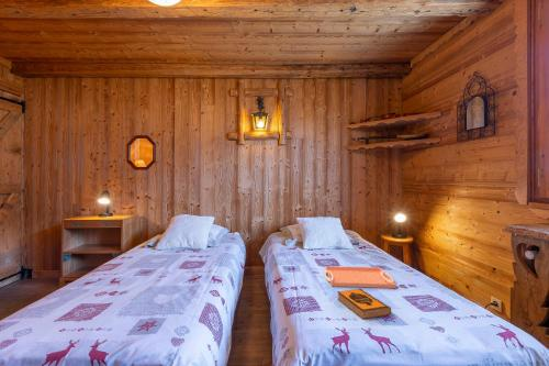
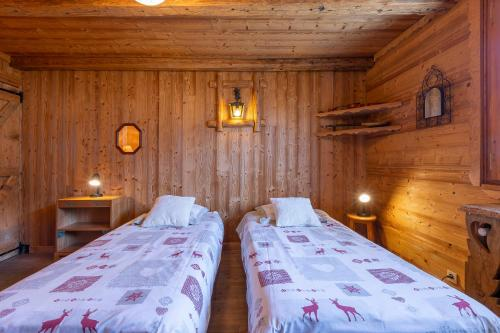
- hardback book (362, 302)
- serving tray (357, 276)
